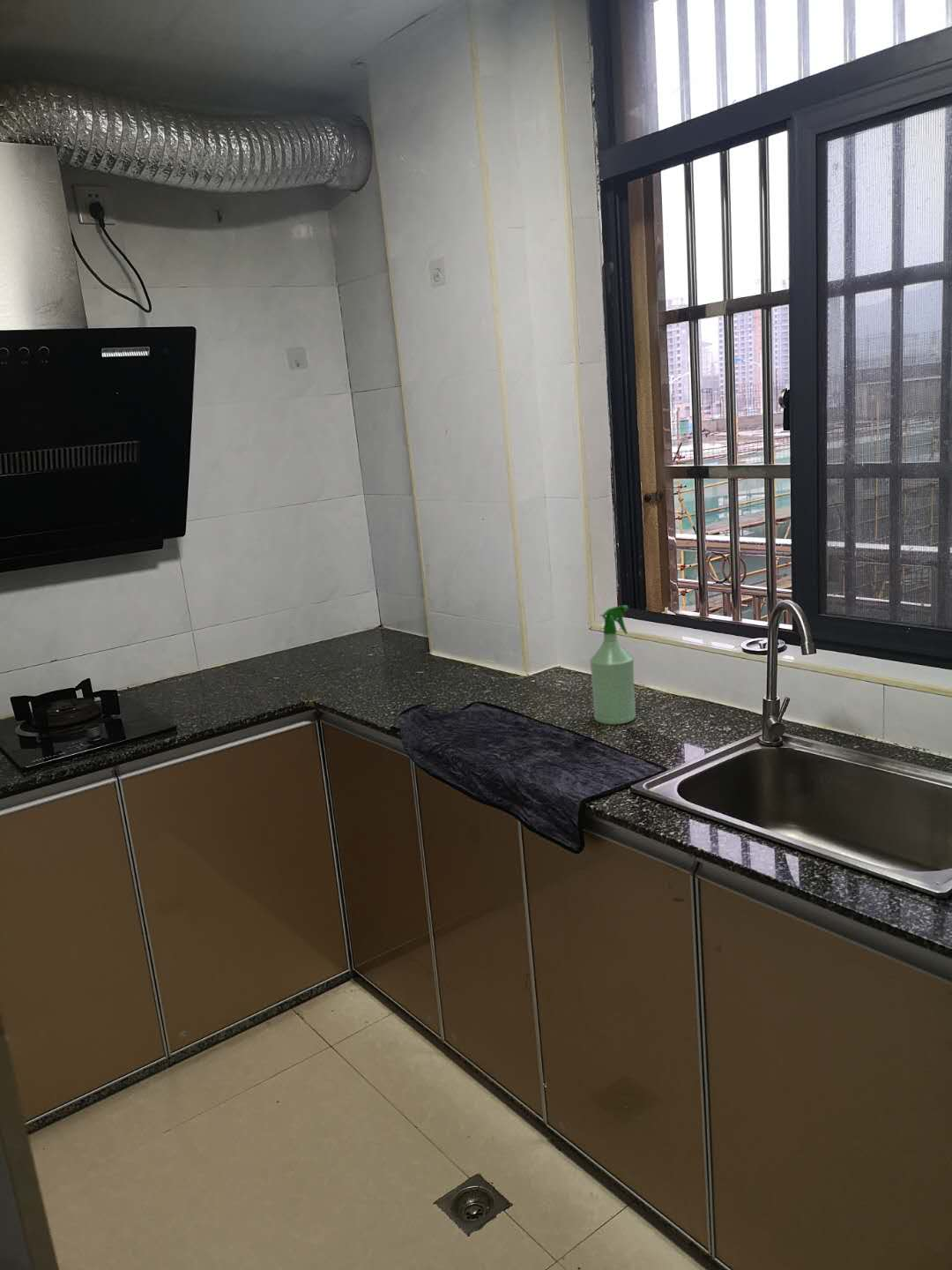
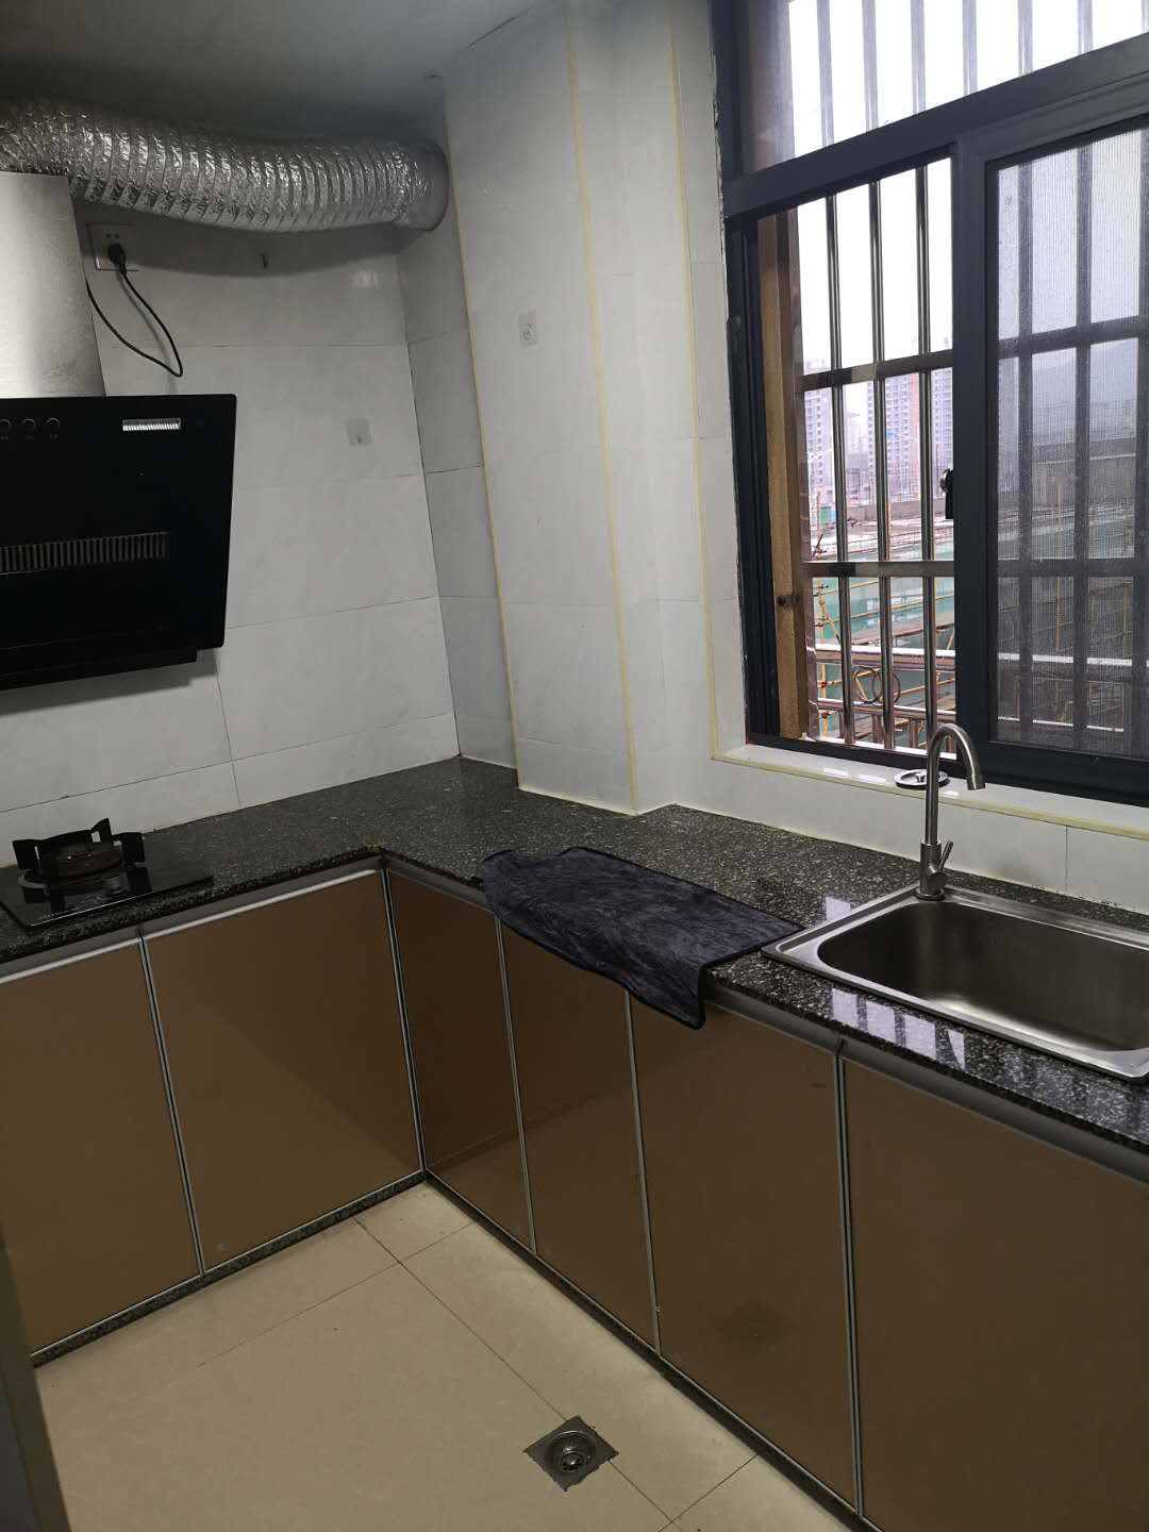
- spray bottle (612, 664)
